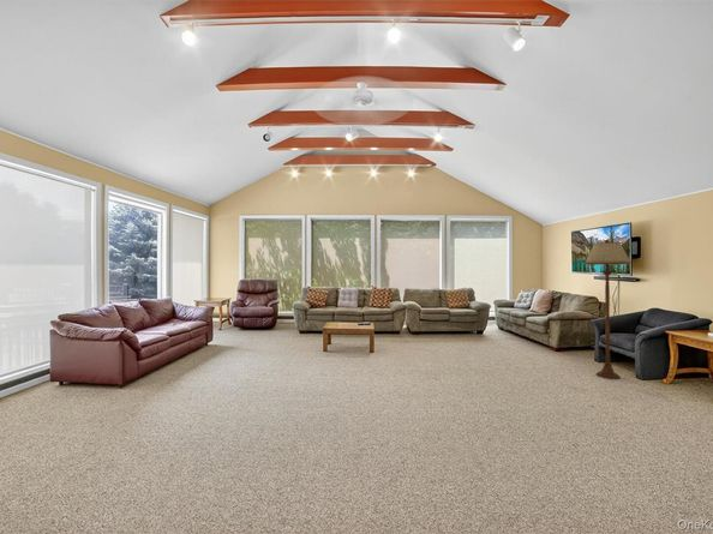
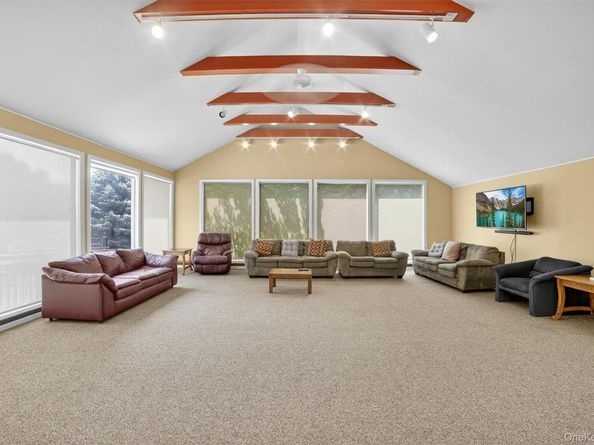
- floor lamp (607, 307)
